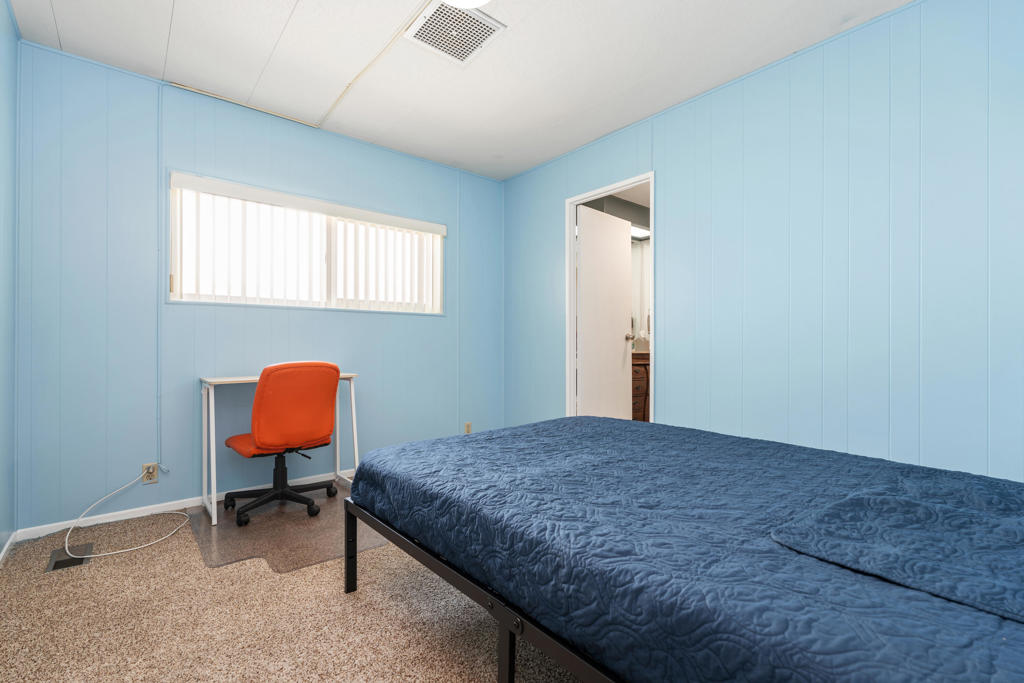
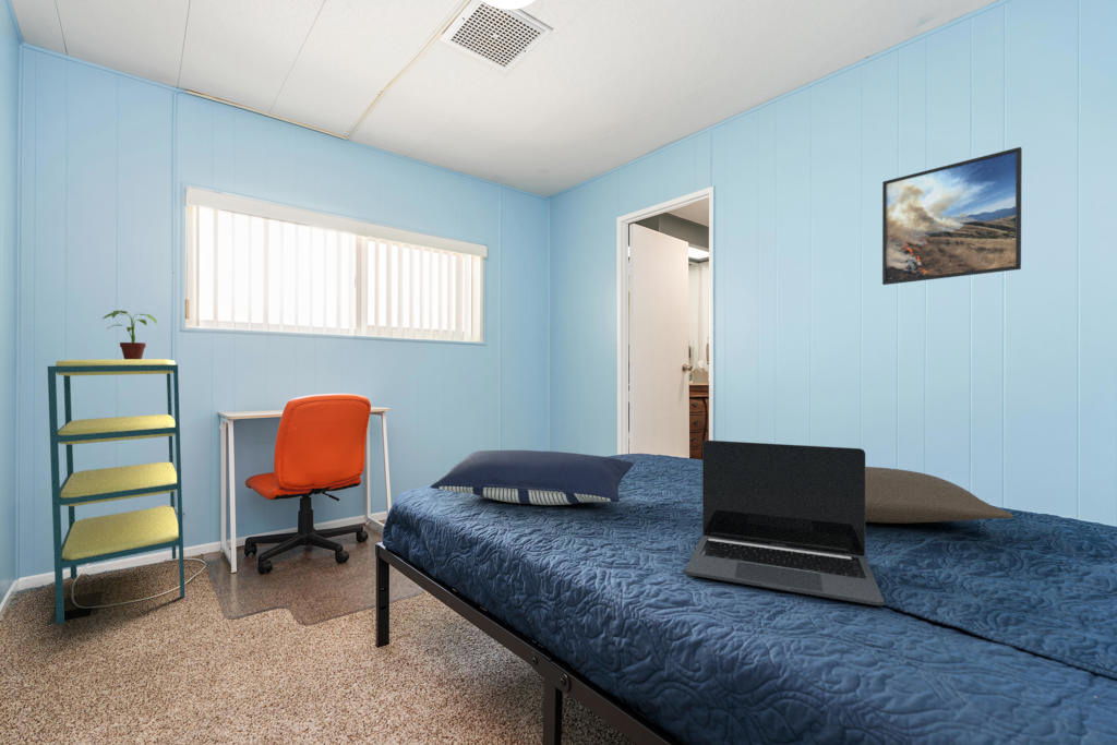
+ pillow (535, 476)
+ potted plant (130, 335)
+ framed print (946, 221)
+ laptop (778, 509)
+ pillow (865, 493)
+ shelving unit (121, 473)
